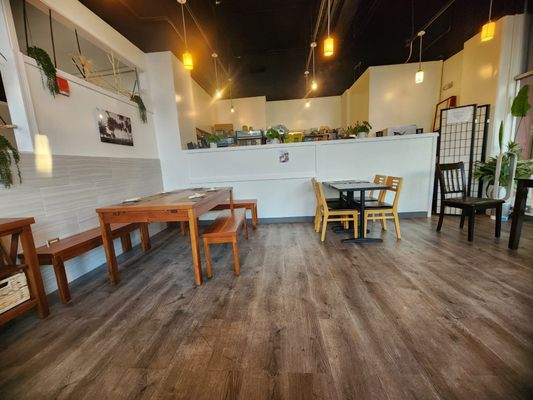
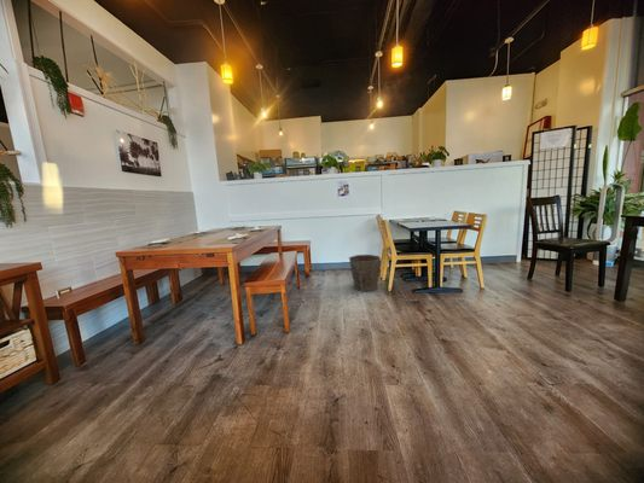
+ waste bin (365, 272)
